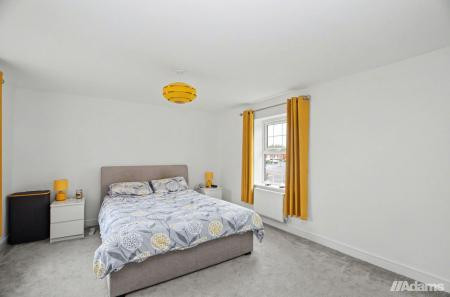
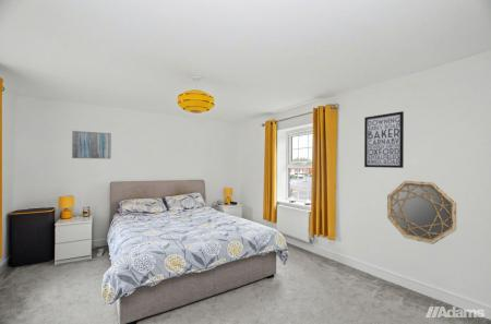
+ home mirror (418, 211)
+ wall art (92, 145)
+ wall art (382, 141)
